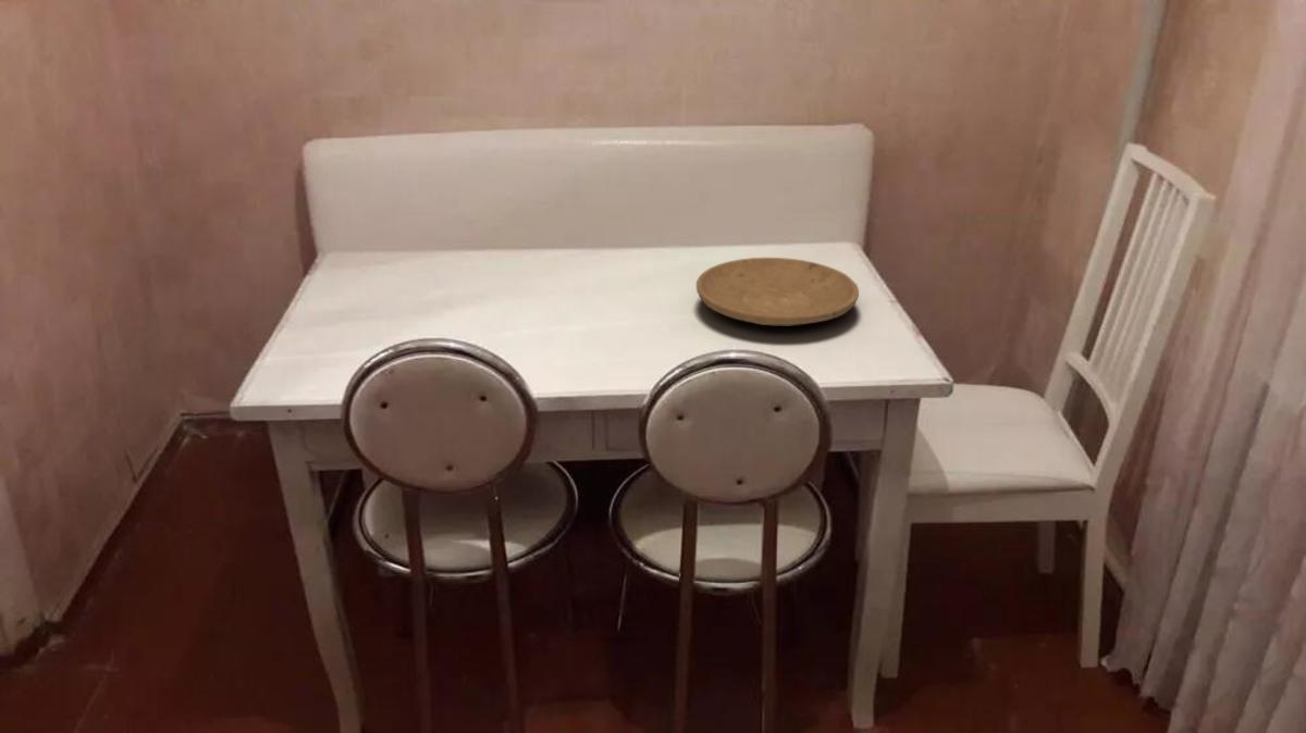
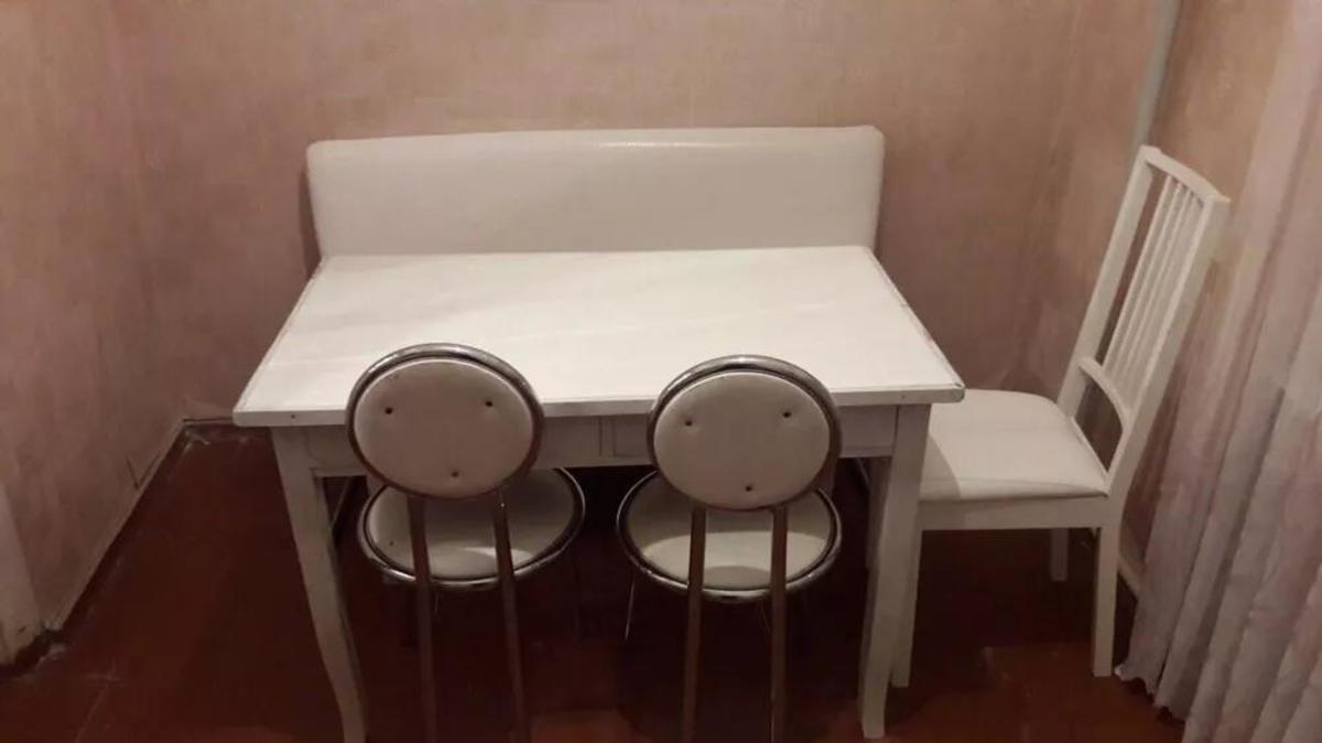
- plate (776, 297)
